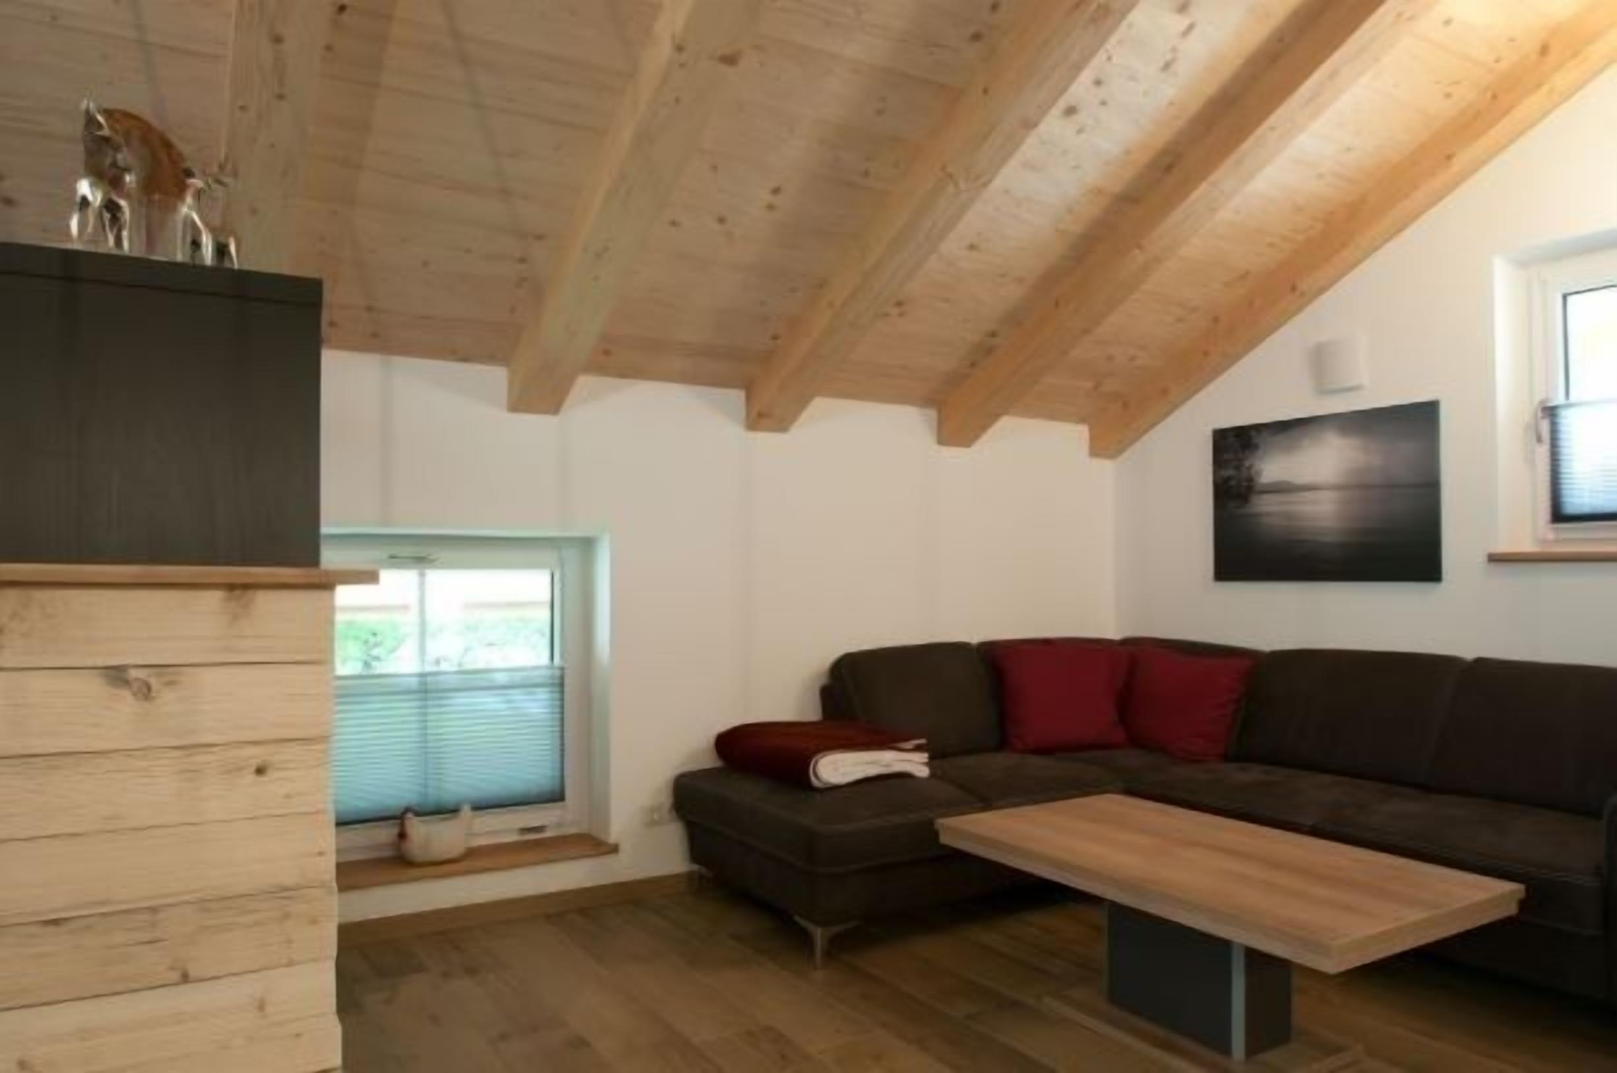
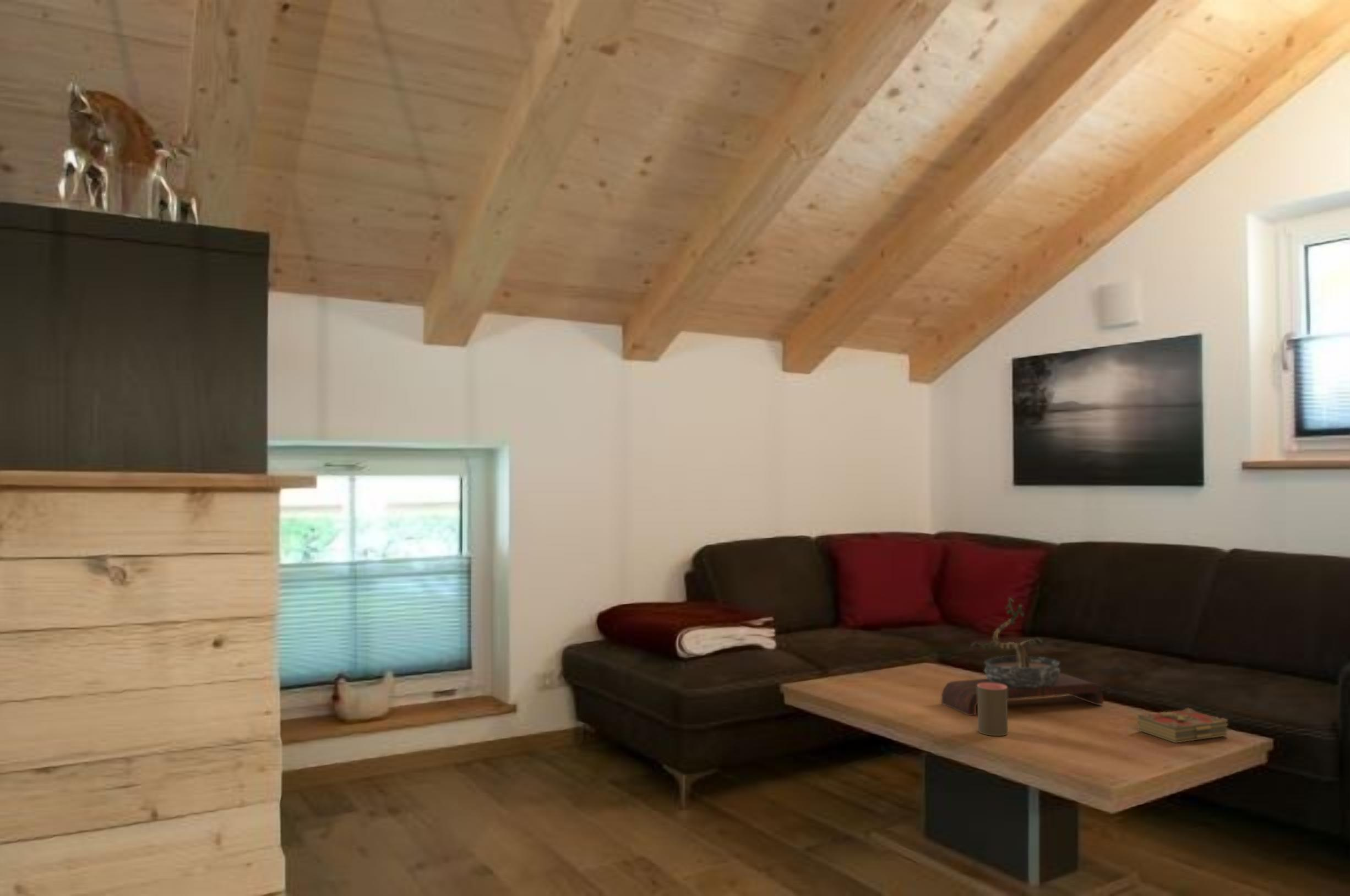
+ cup (992, 709)
+ bonsai tree (1021, 651)
+ book (1183, 724)
